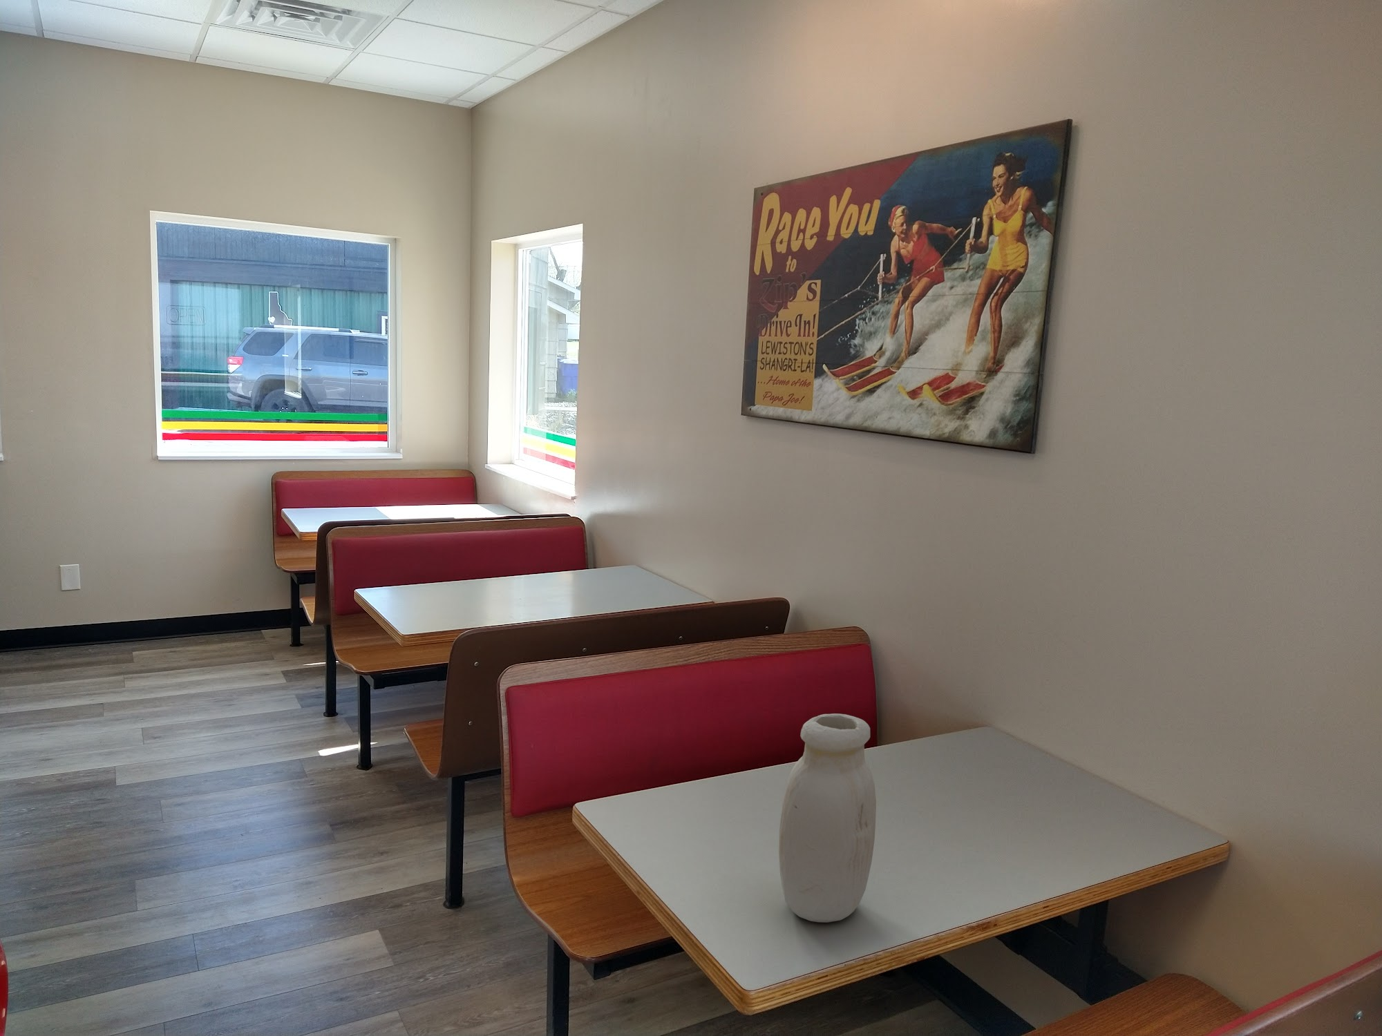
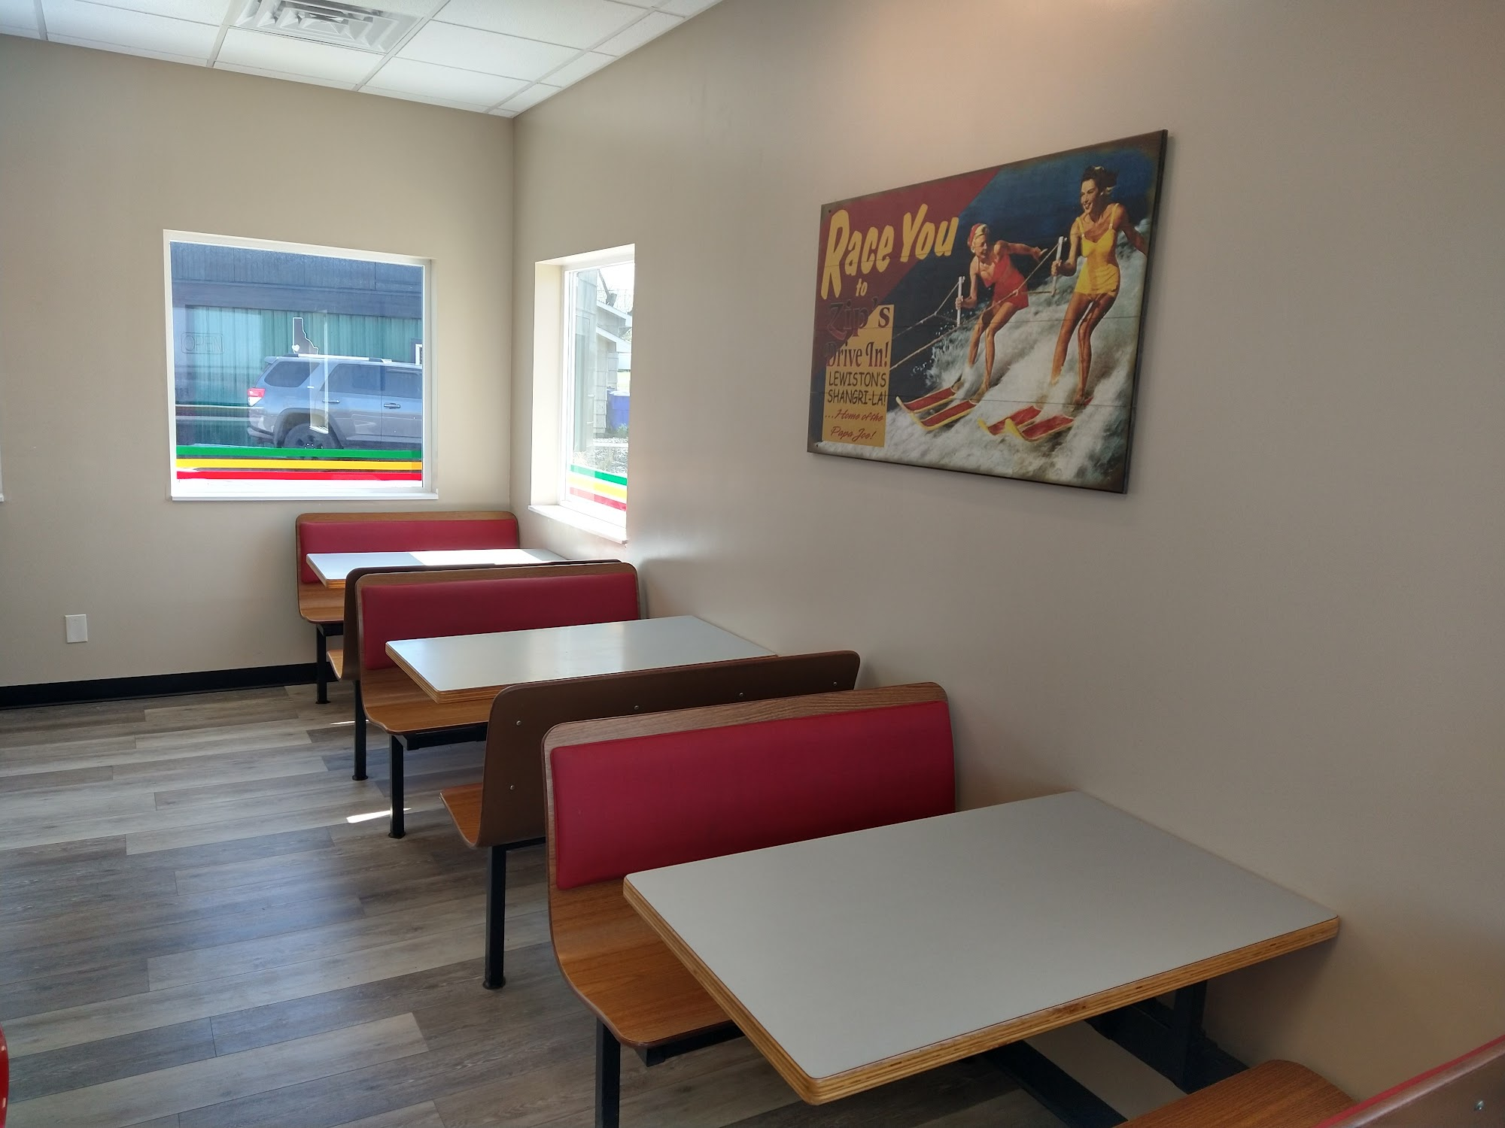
- jar (828, 814)
